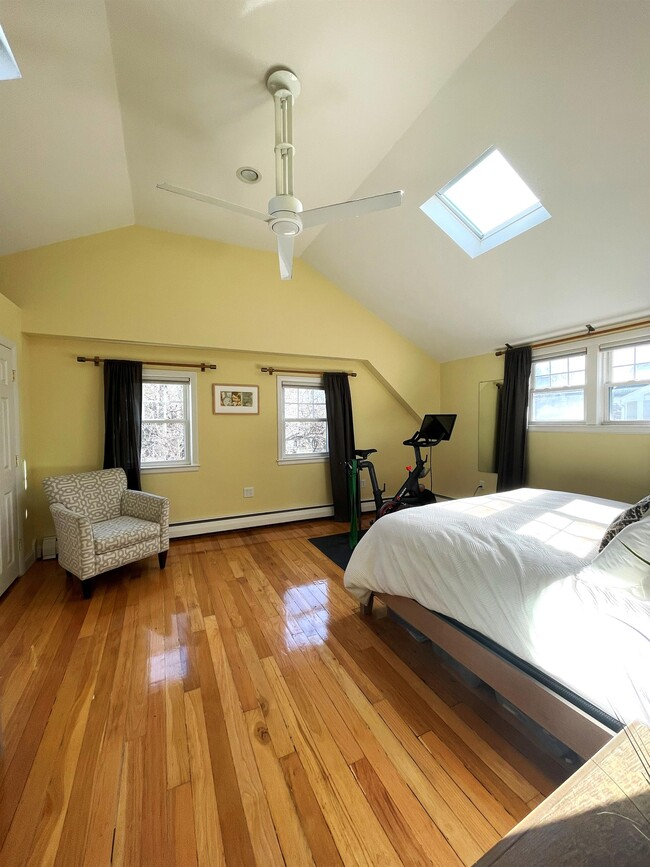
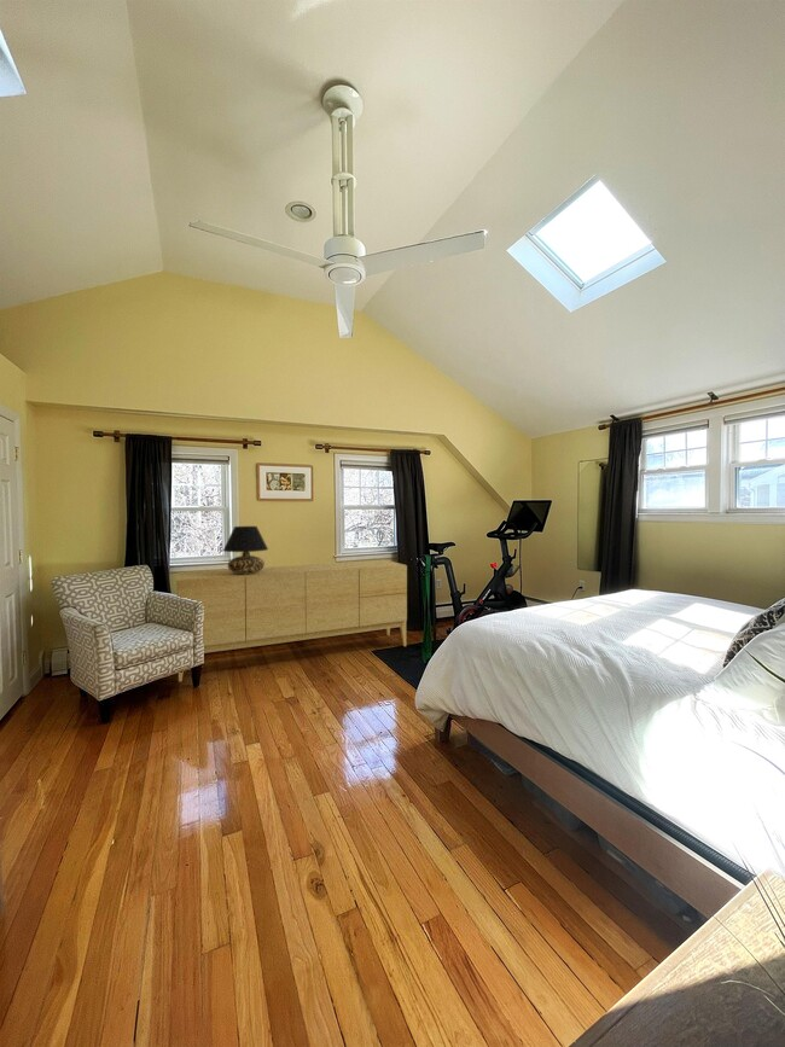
+ sideboard (300, 611)
+ table lamp (245, 549)
